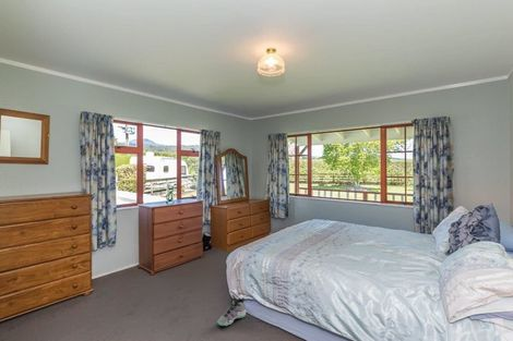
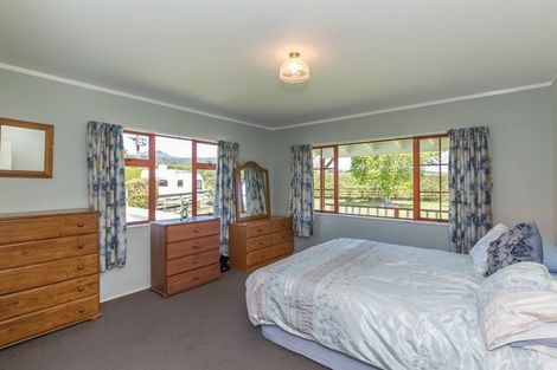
- sneaker (231, 307)
